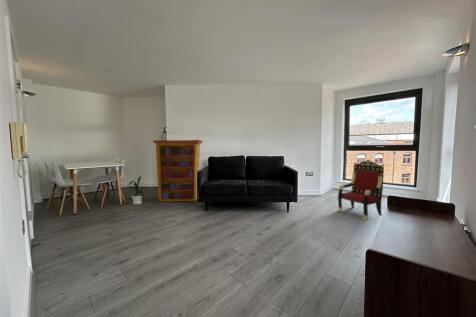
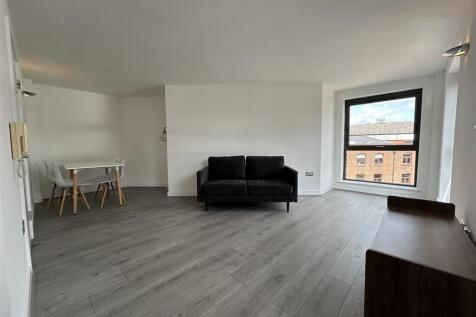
- armchair (359, 186)
- house plant (137, 190)
- bookcase (179, 169)
